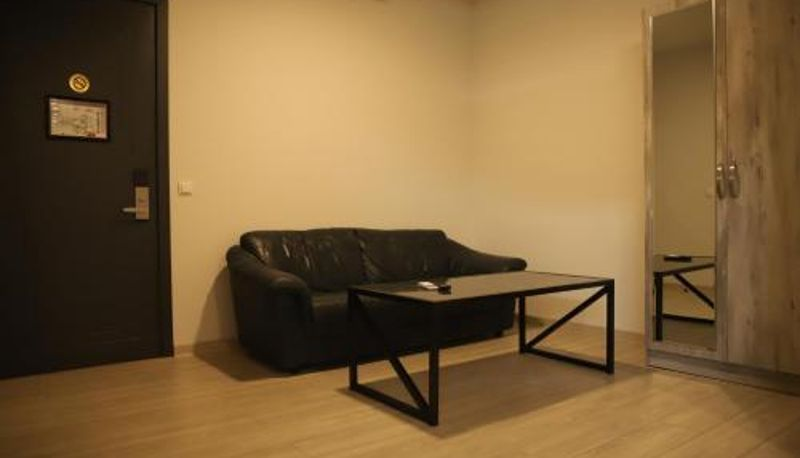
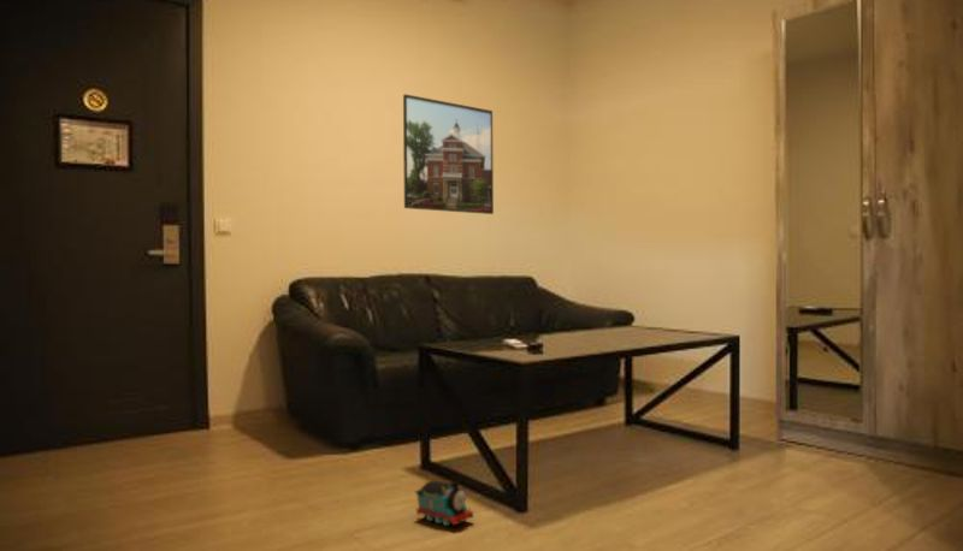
+ toy train (444, 499)
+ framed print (450, 156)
